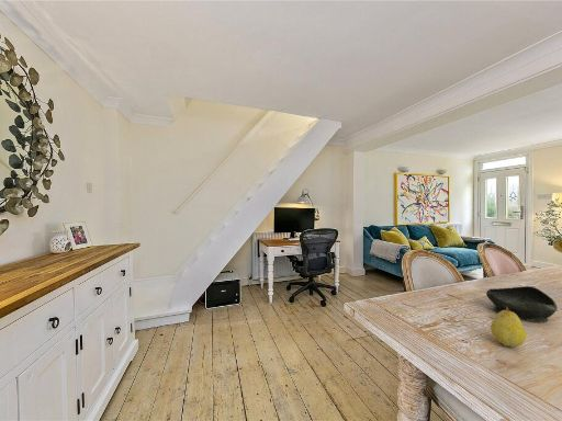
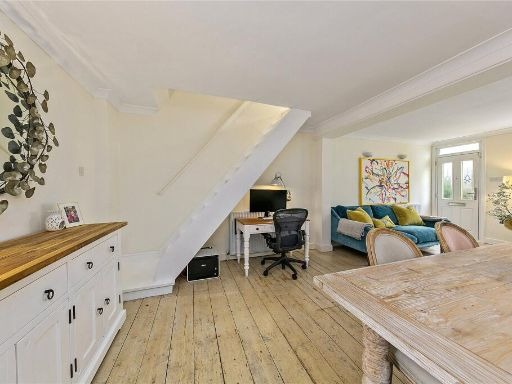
- fruit (508, 326)
- bowl (520, 300)
